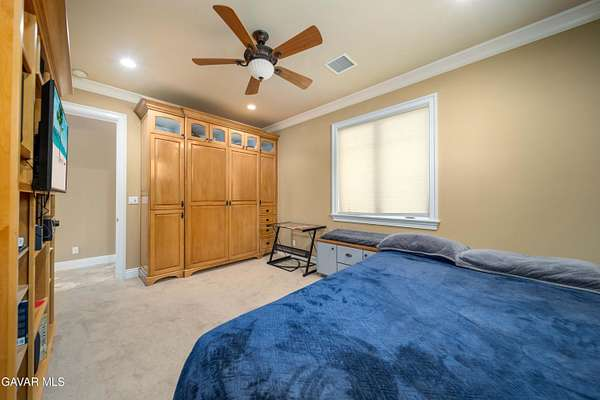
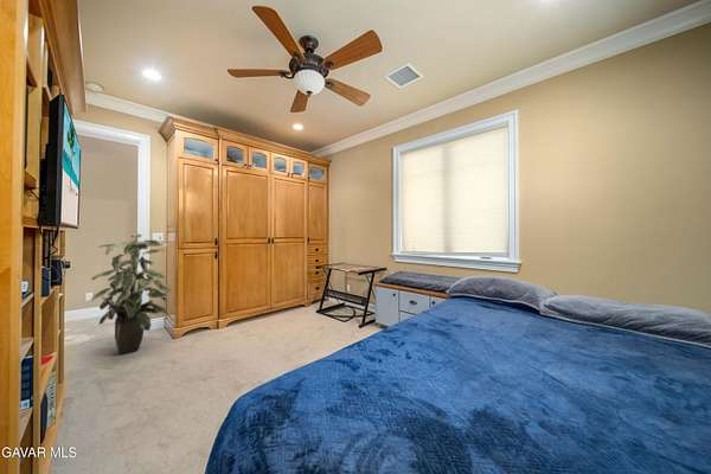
+ indoor plant (134, 292)
